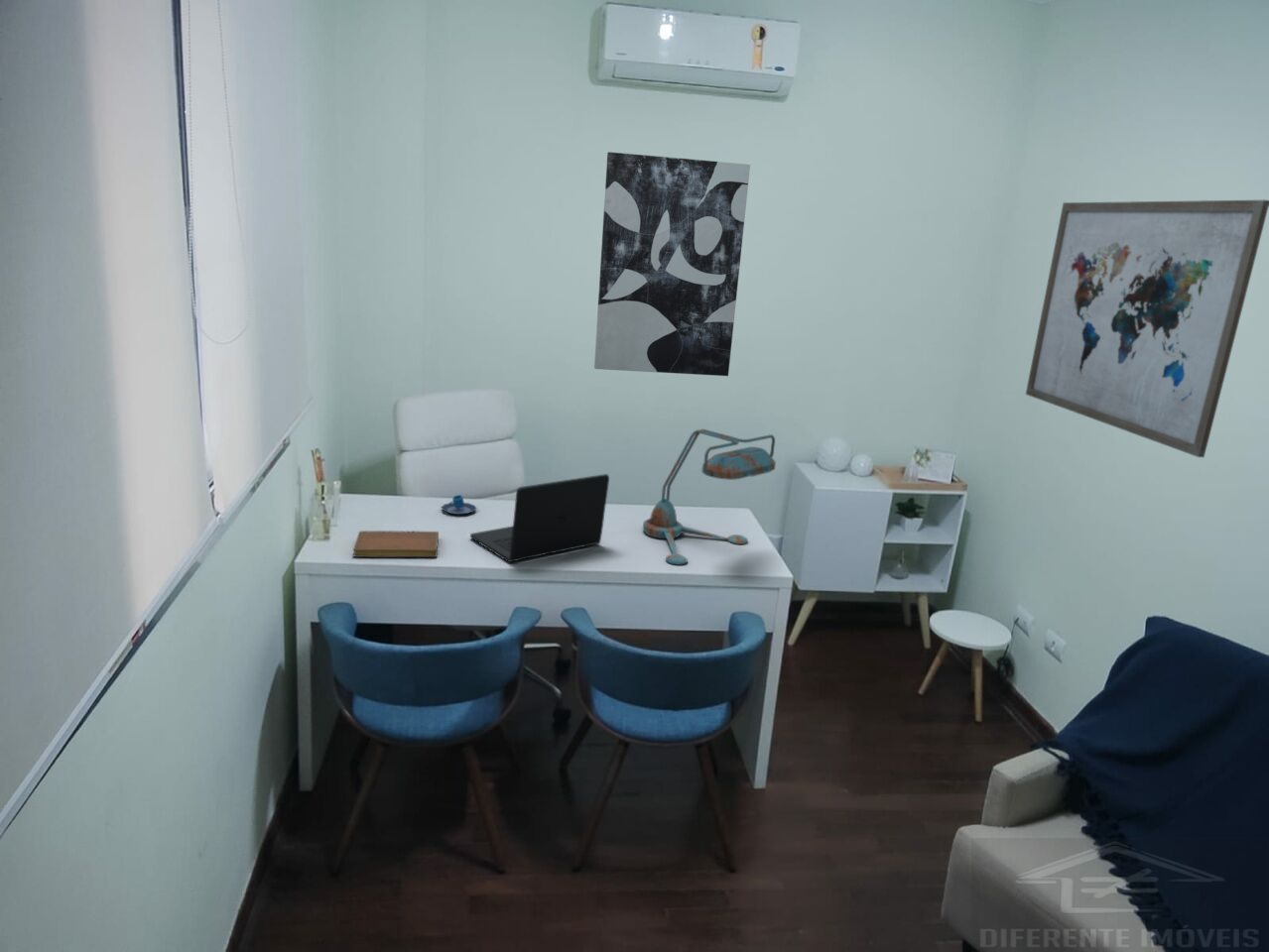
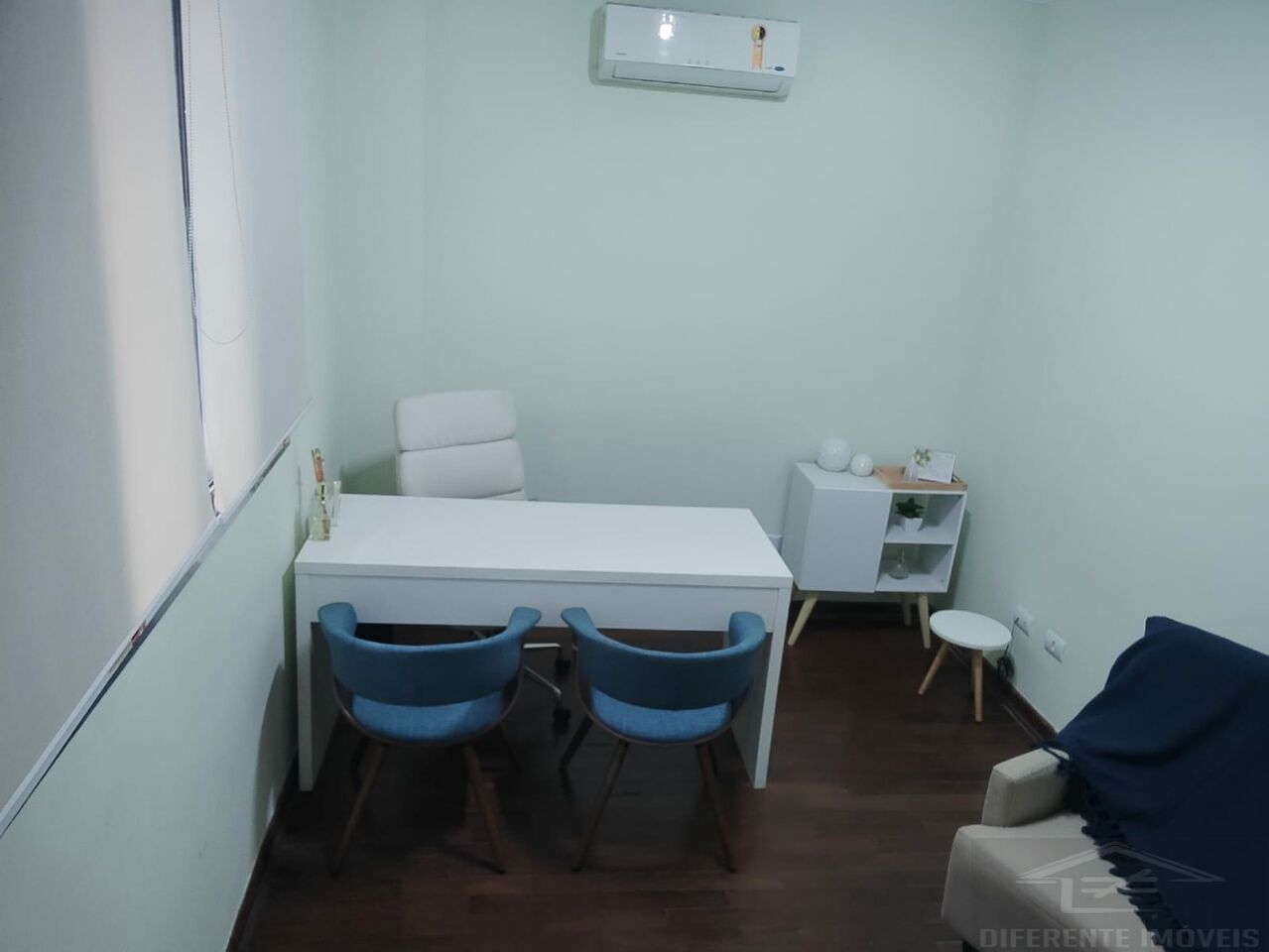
- notebook (397, 542)
- desk lamp (706, 475)
- wall art (670, 268)
- laptop (539, 506)
- wall art (1125, 314)
- mug (458, 503)
